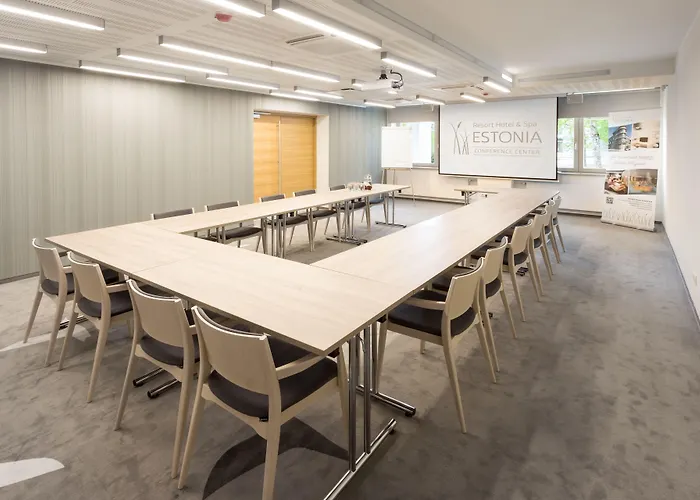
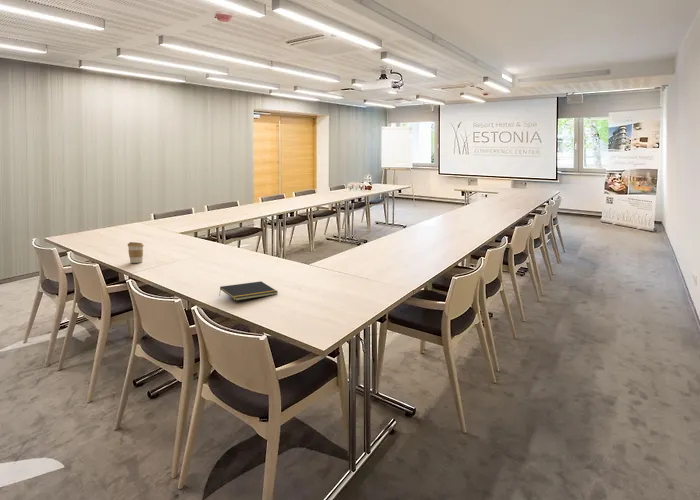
+ notepad (249, 290)
+ coffee cup (136, 252)
